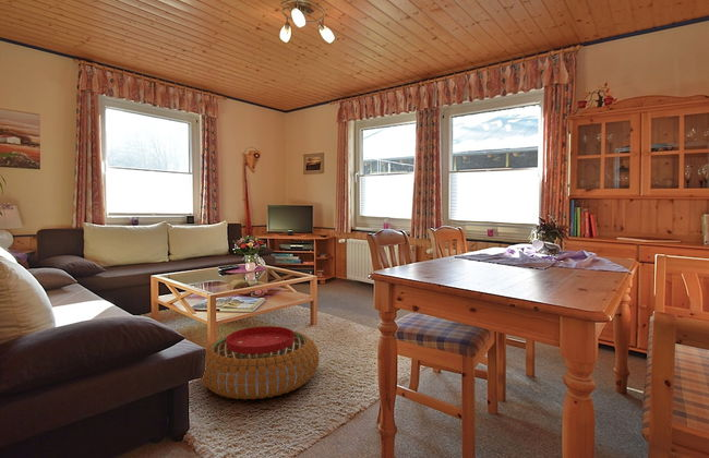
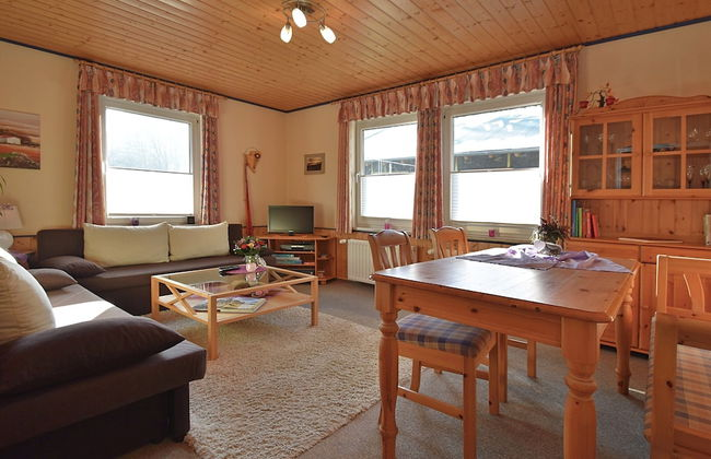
- pouf (261, 355)
